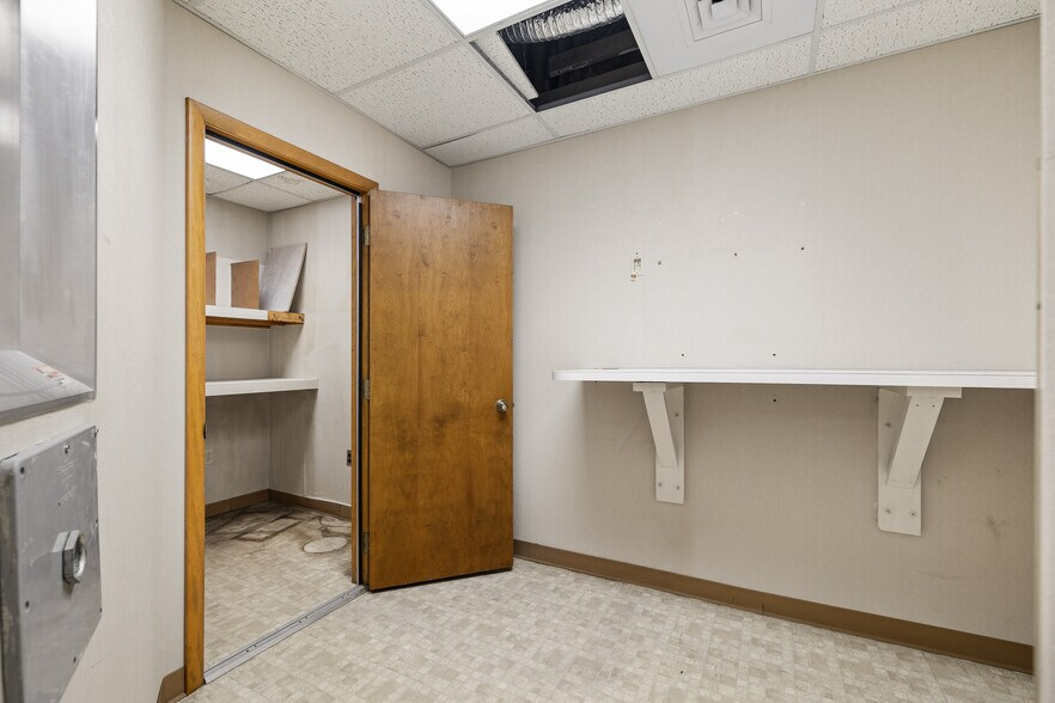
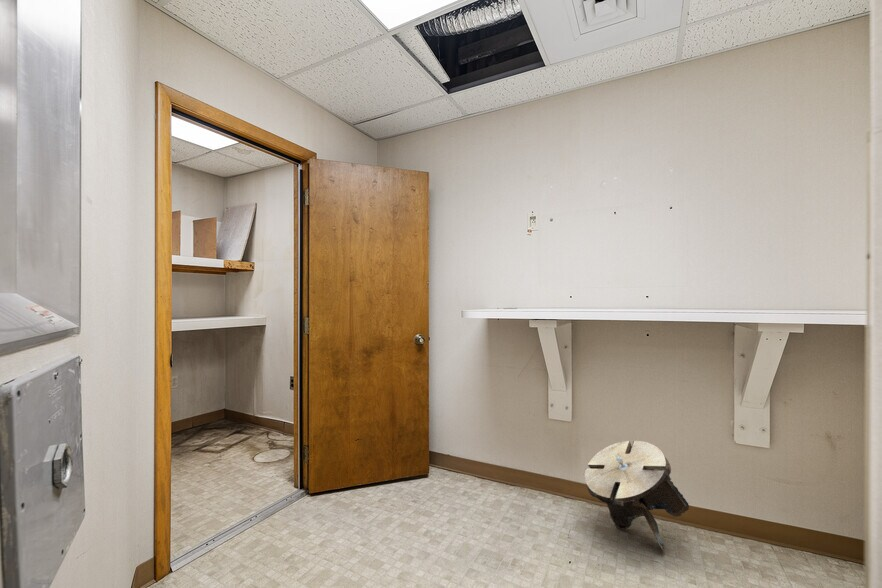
+ stool (634, 491)
